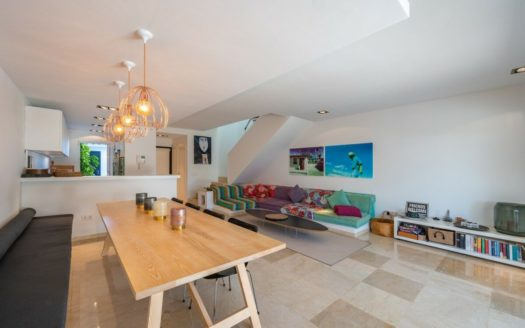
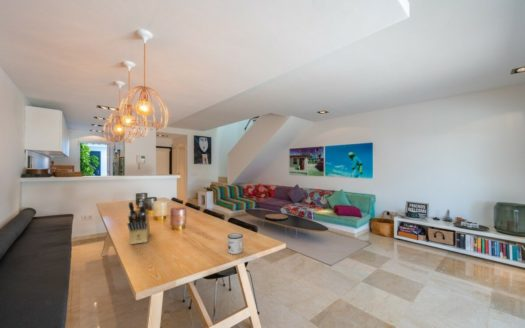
+ knife block (139, 218)
+ mug (236, 244)
